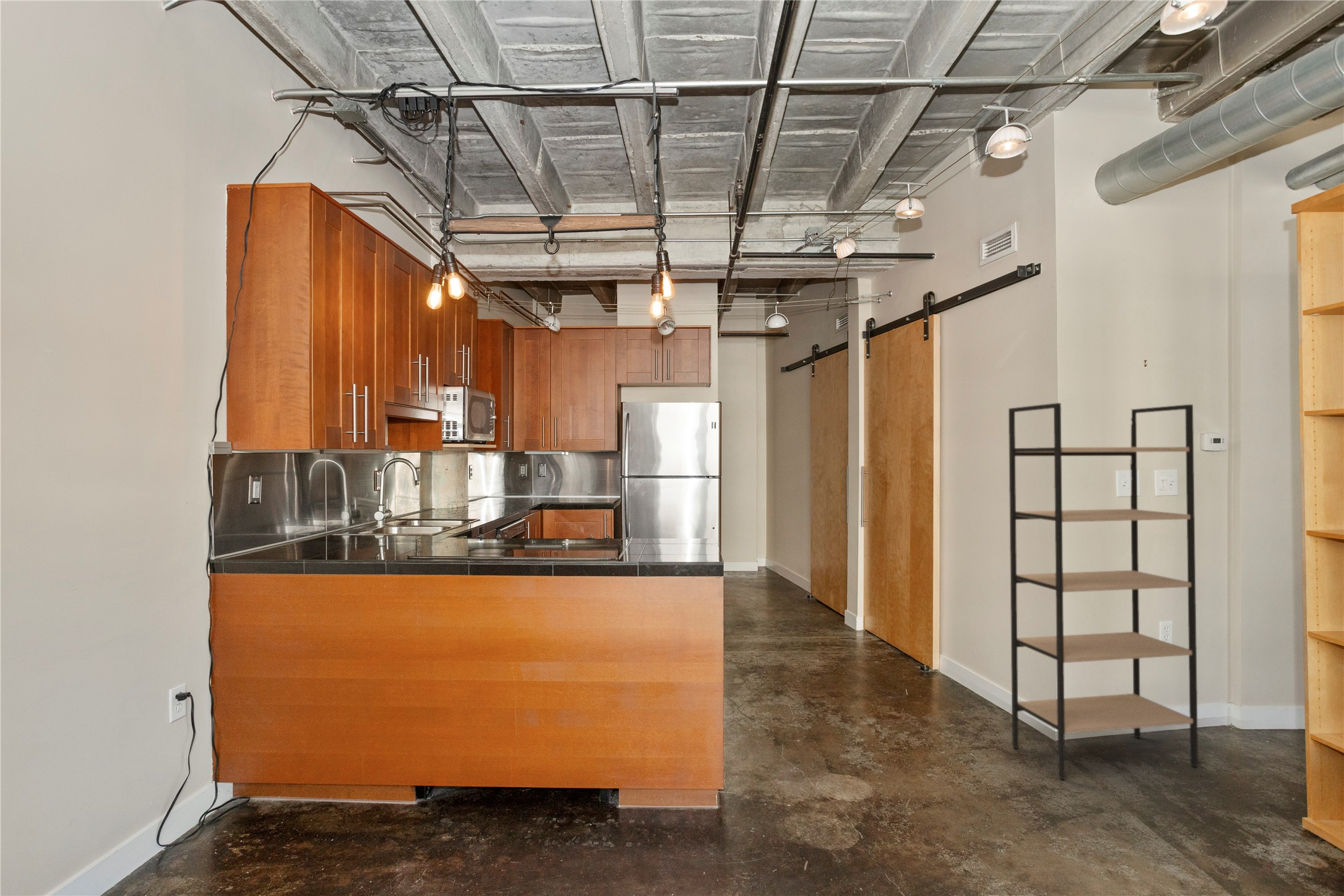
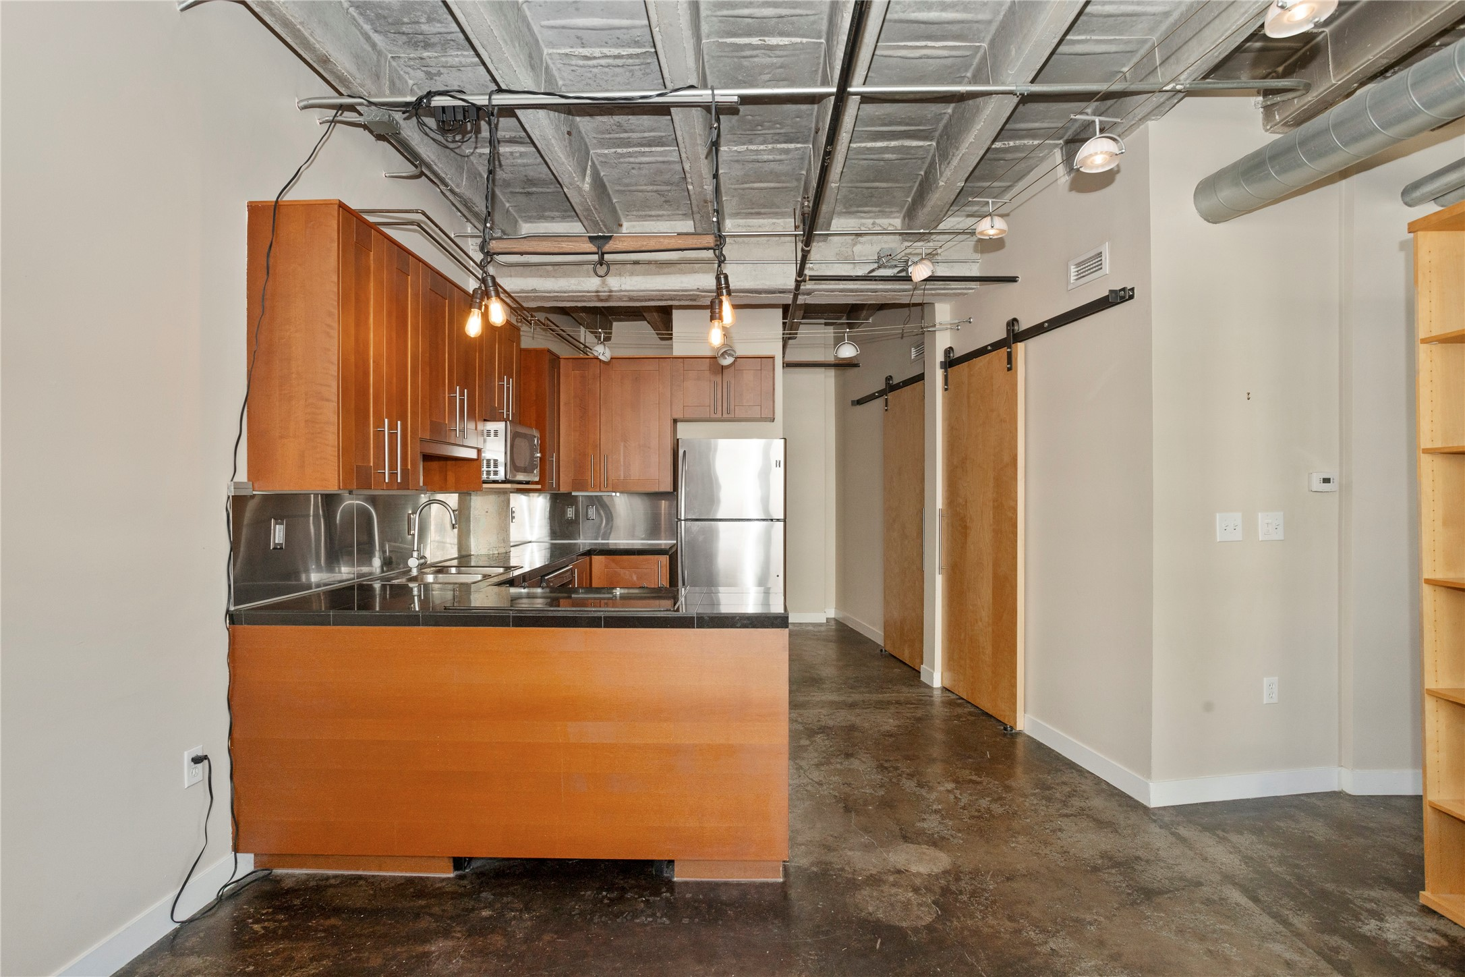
- shelving unit (1100, 581)
